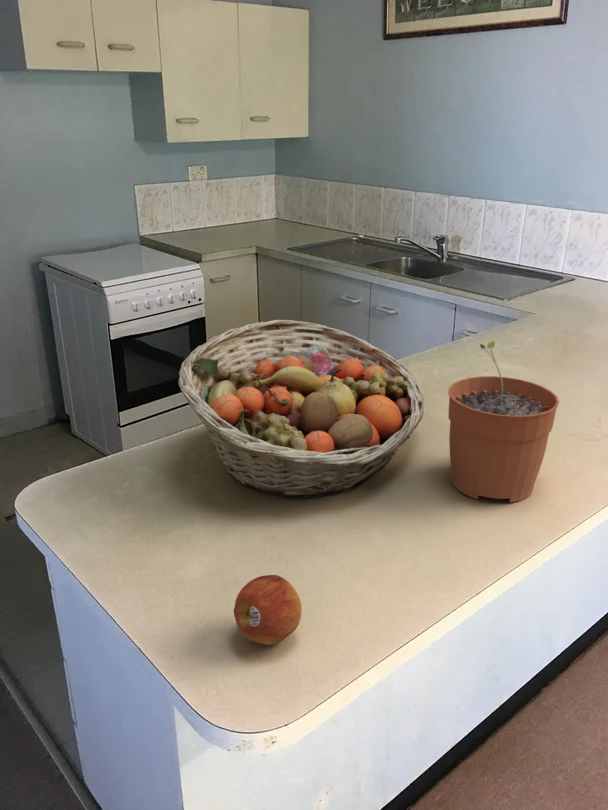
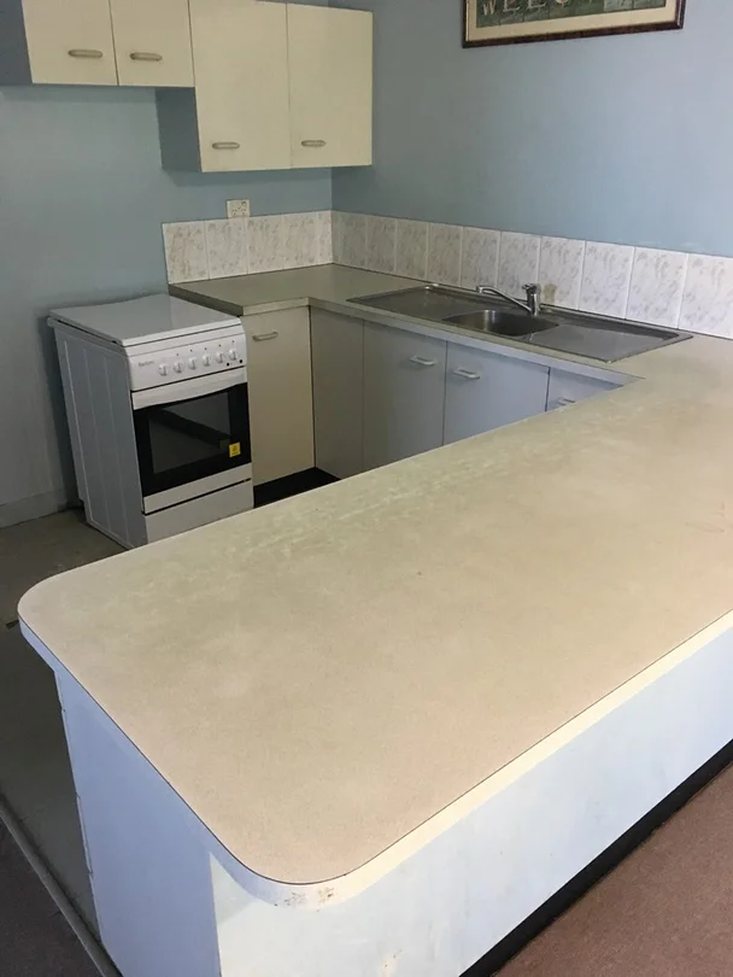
- fruit (267, 611)
- plant pot (499, 417)
- fruit basket (306, 401)
